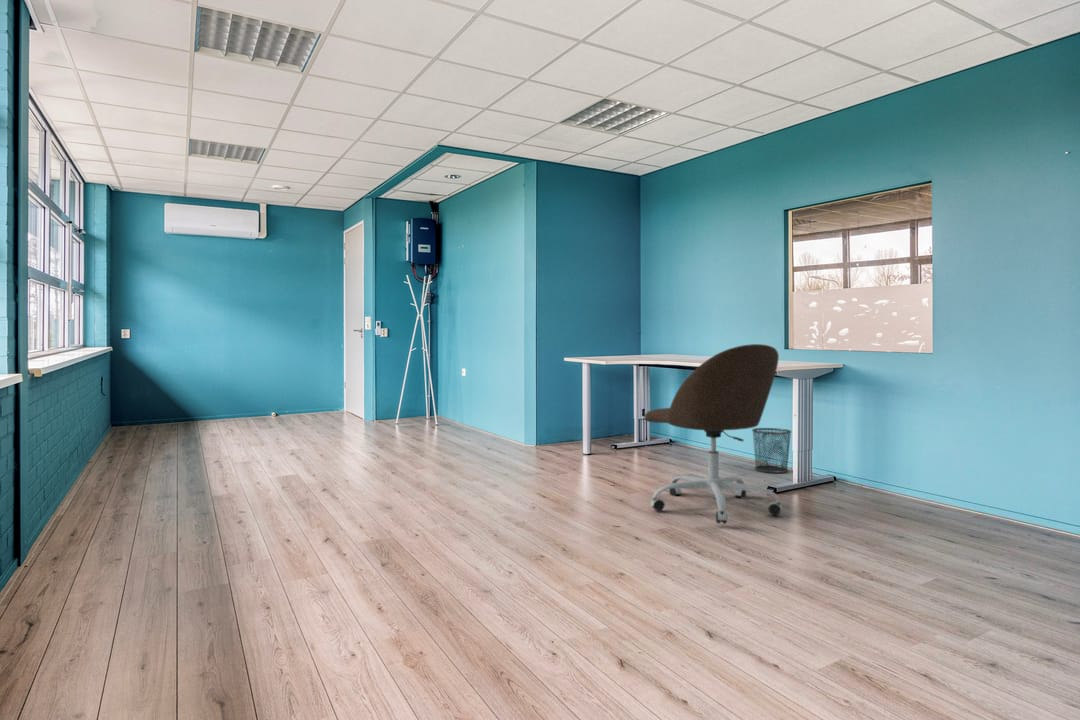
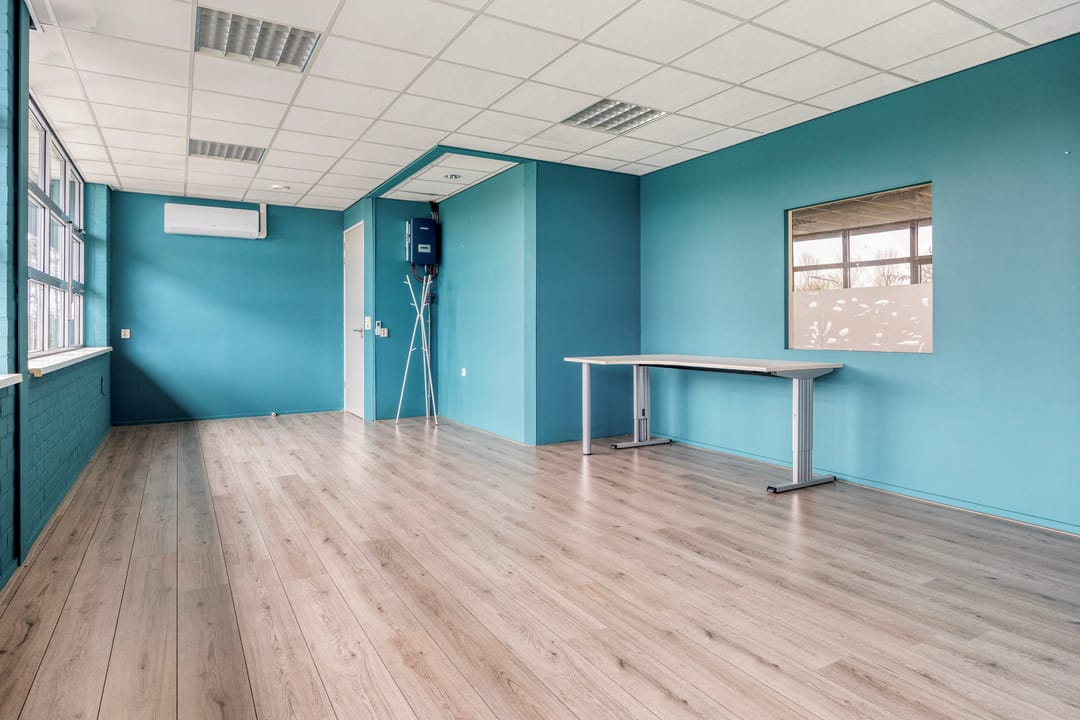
- office chair (711, 426)
- waste bin (771, 449)
